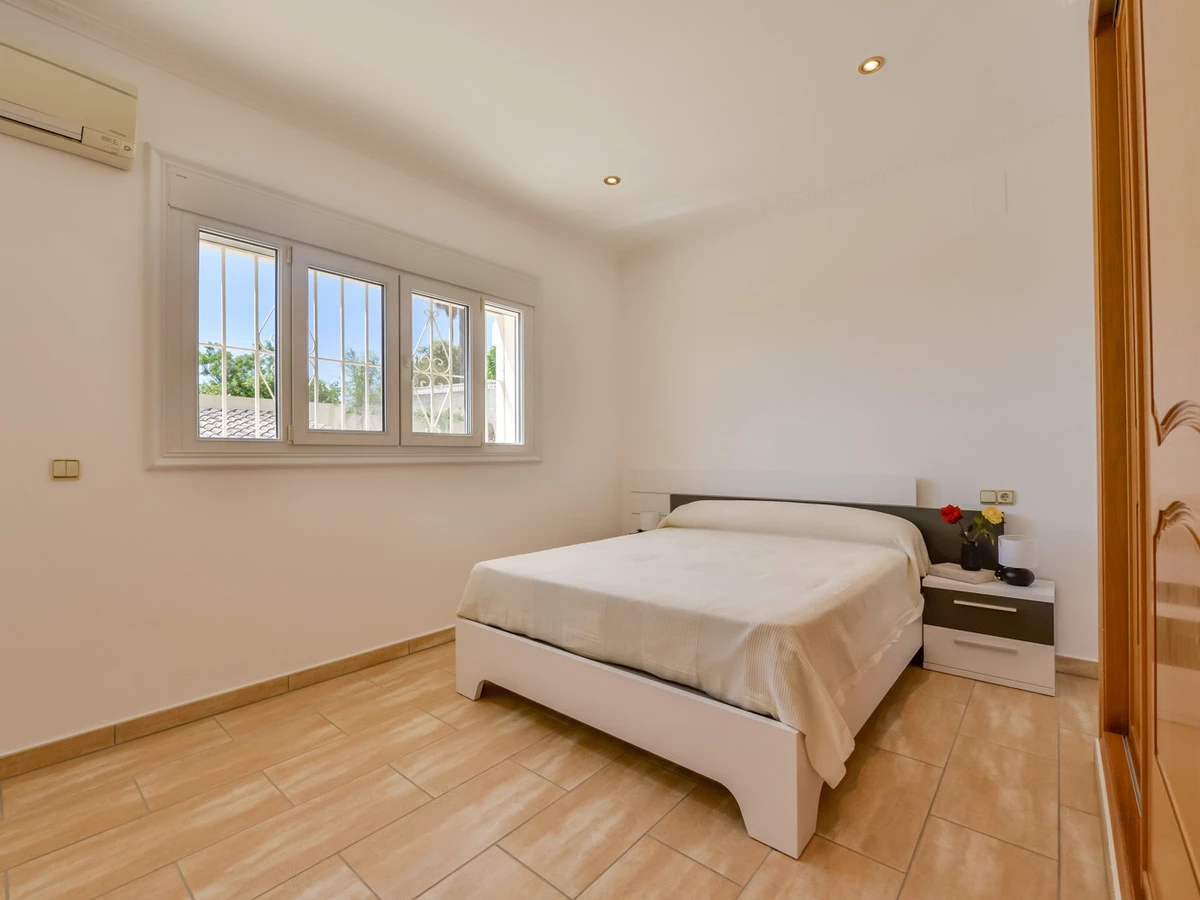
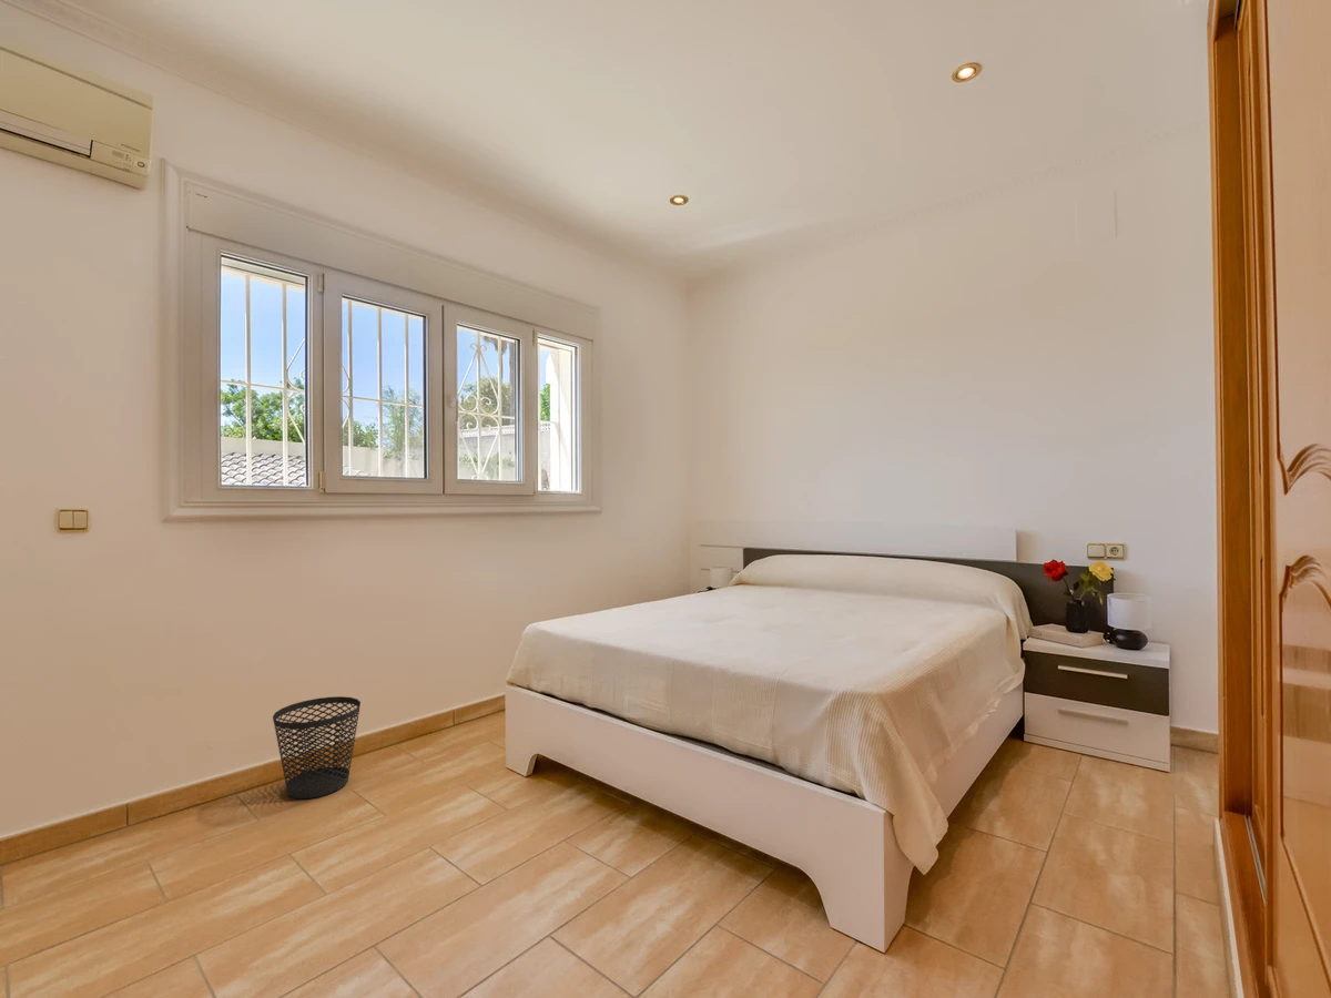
+ wastebasket (318, 746)
